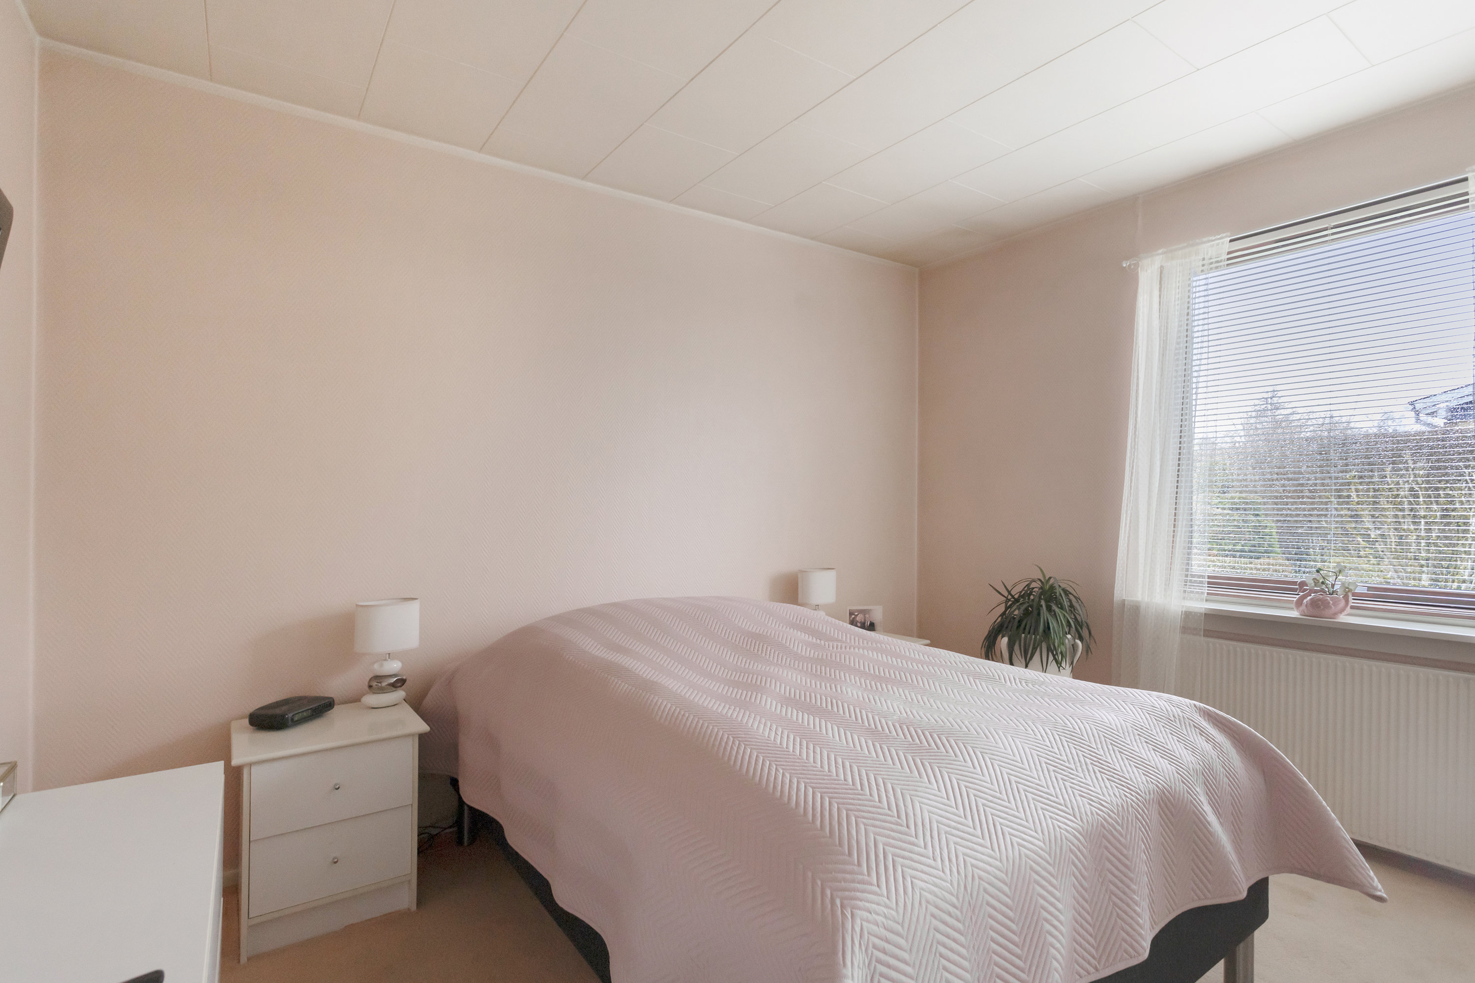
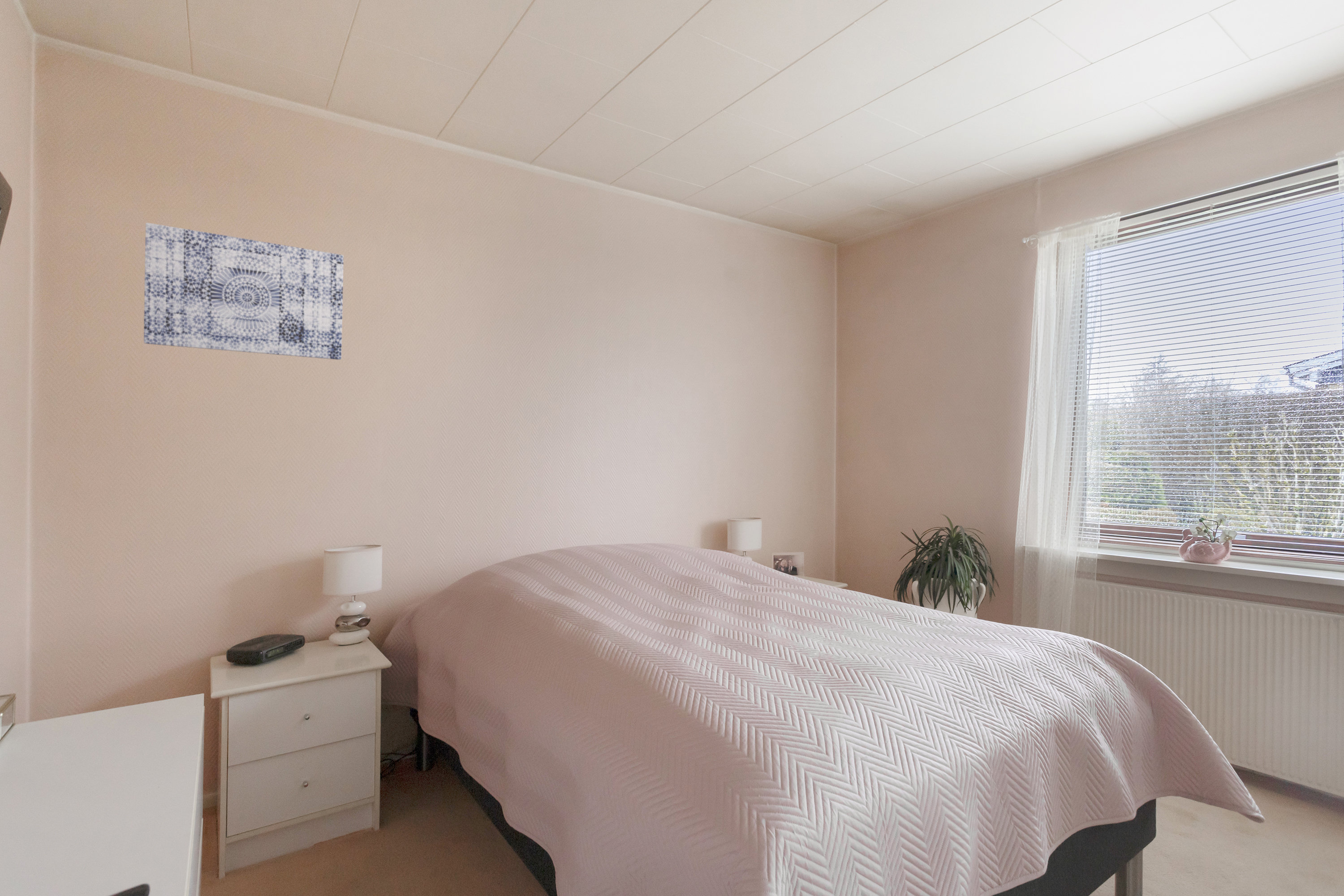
+ wall art (250, 296)
